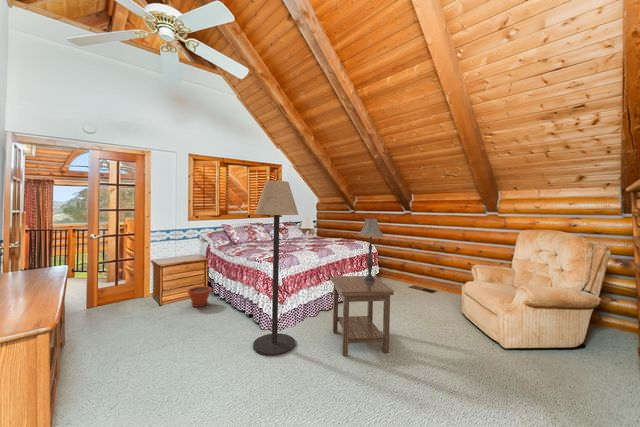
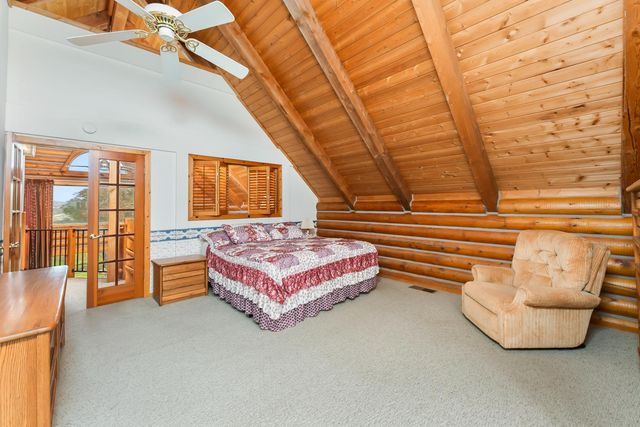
- floor lamp (275, 263)
- table lamp (370, 249)
- side table (359, 316)
- plant pot (199, 297)
